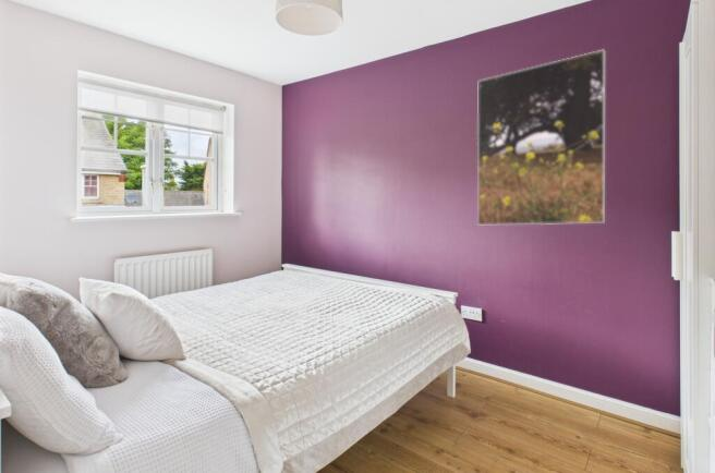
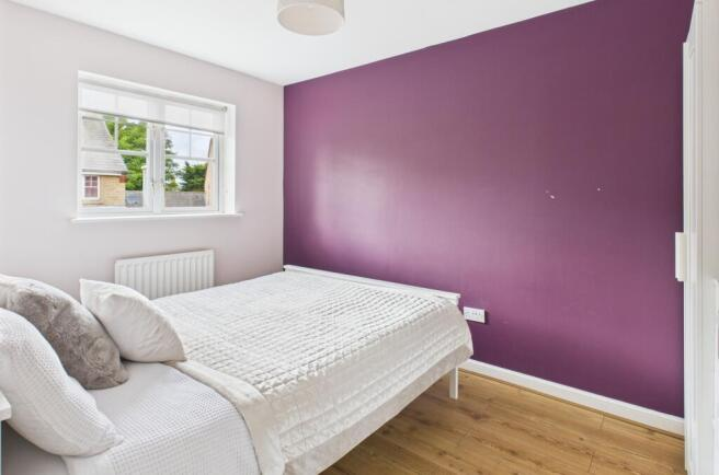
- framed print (535, 145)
